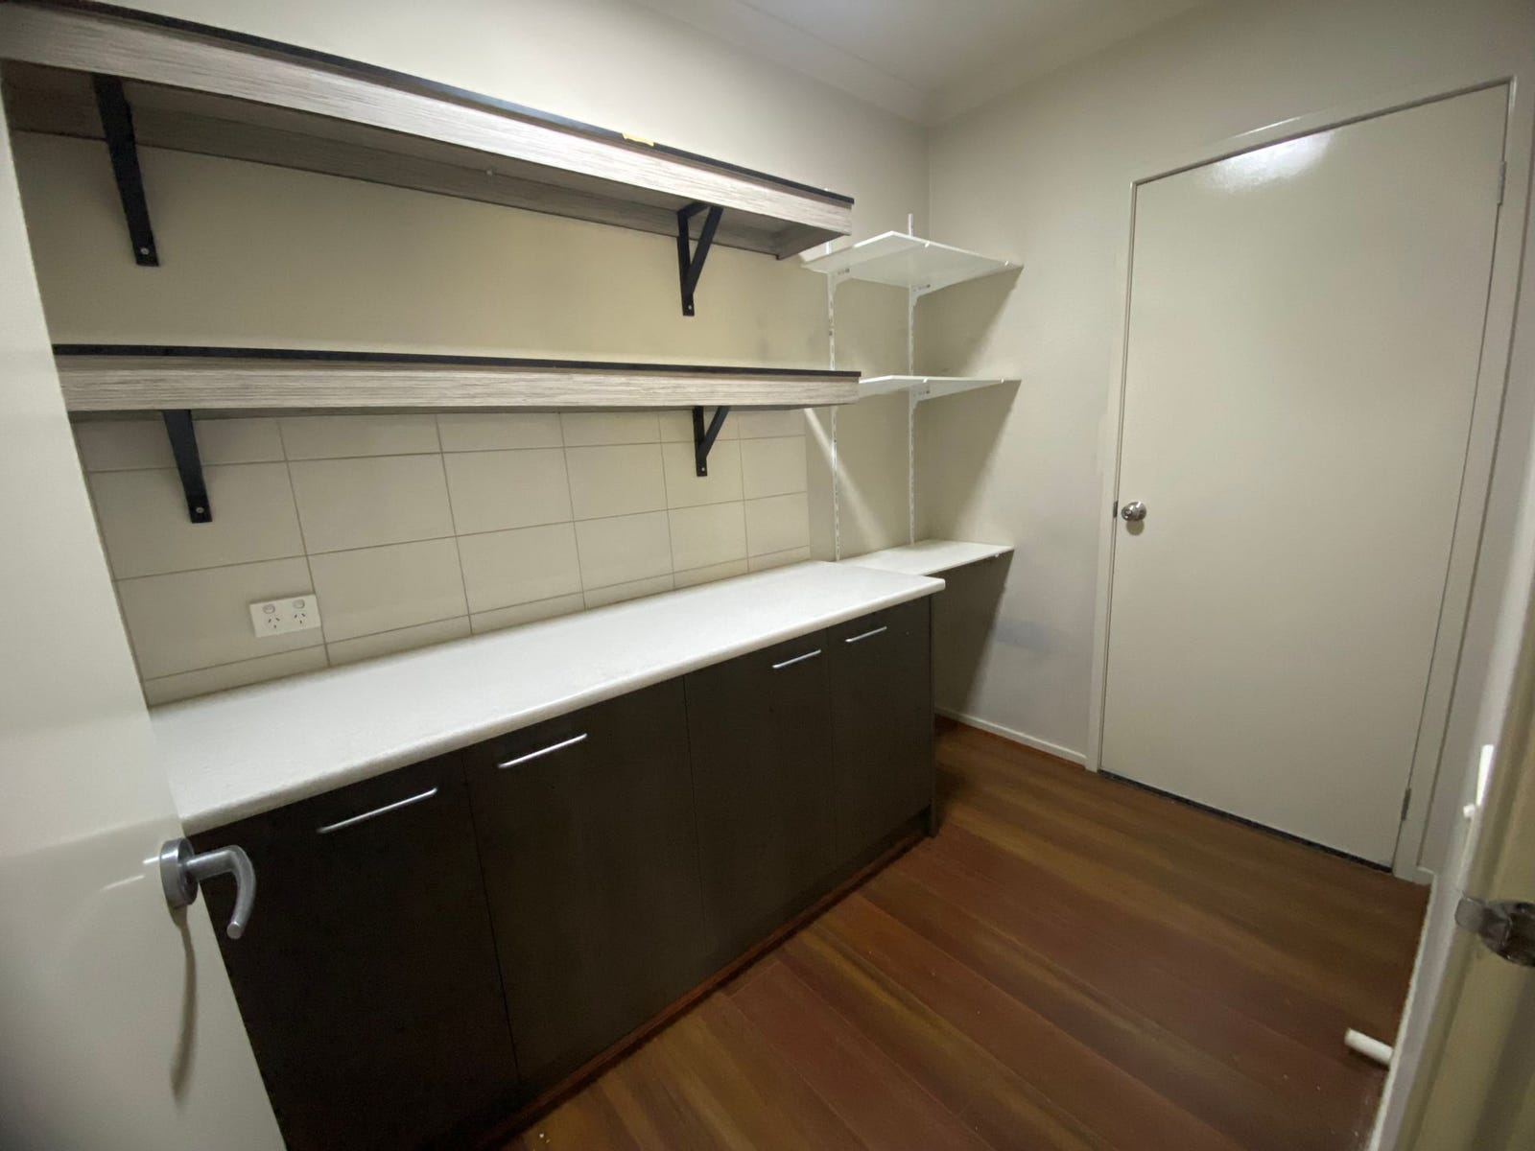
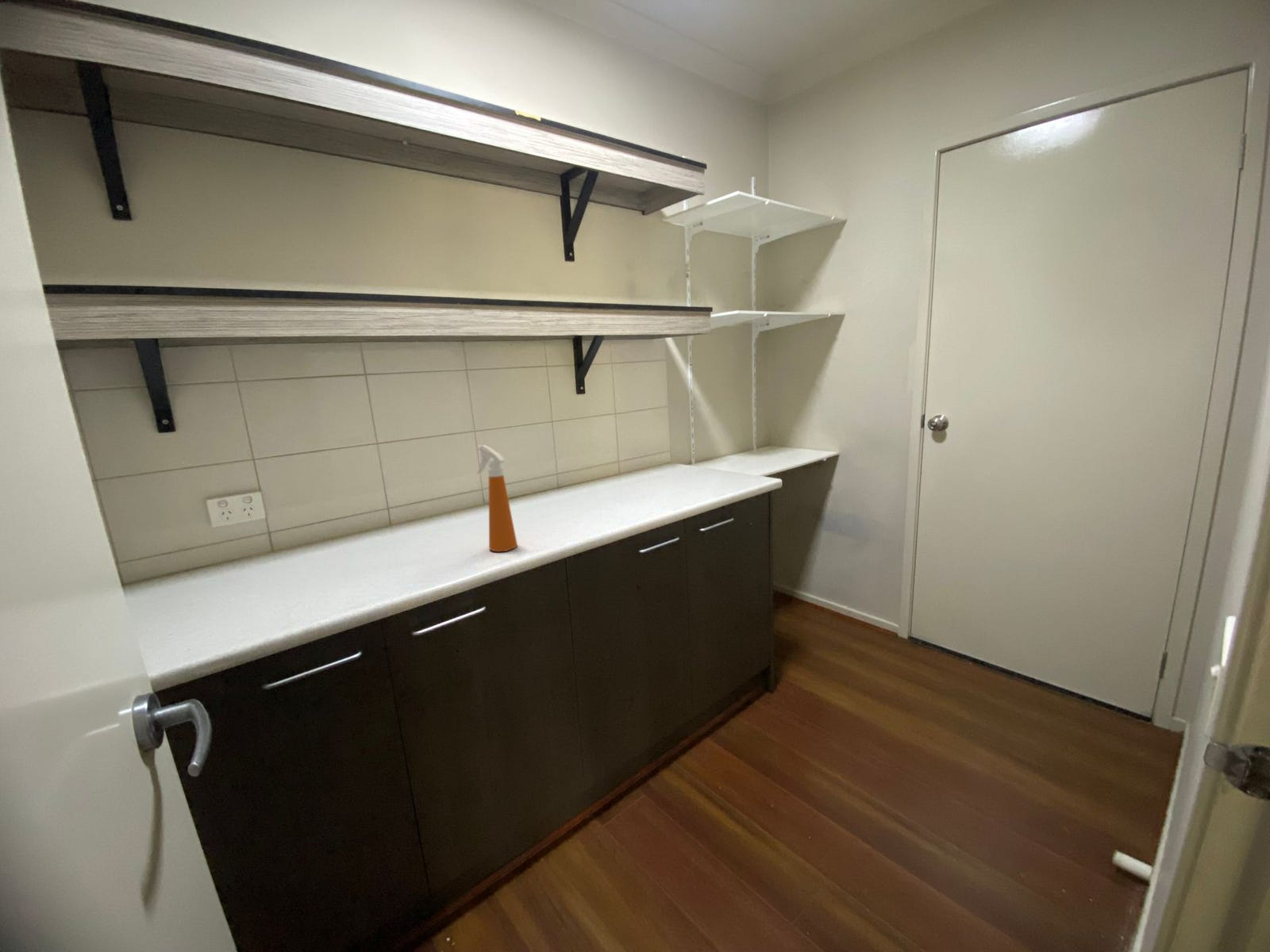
+ spray bottle (493, 497)
